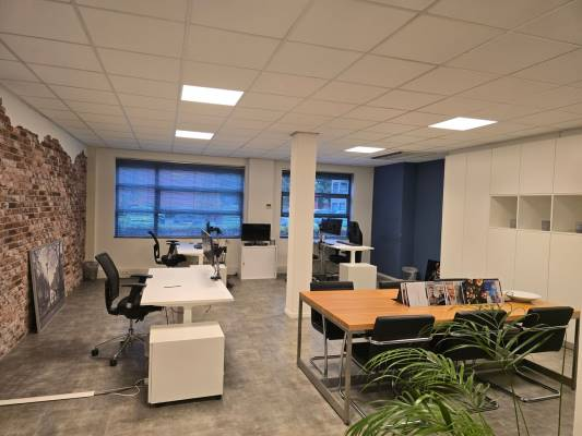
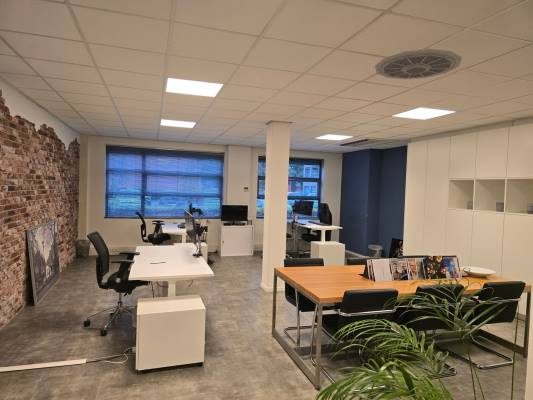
+ ceiling vent (416, 67)
